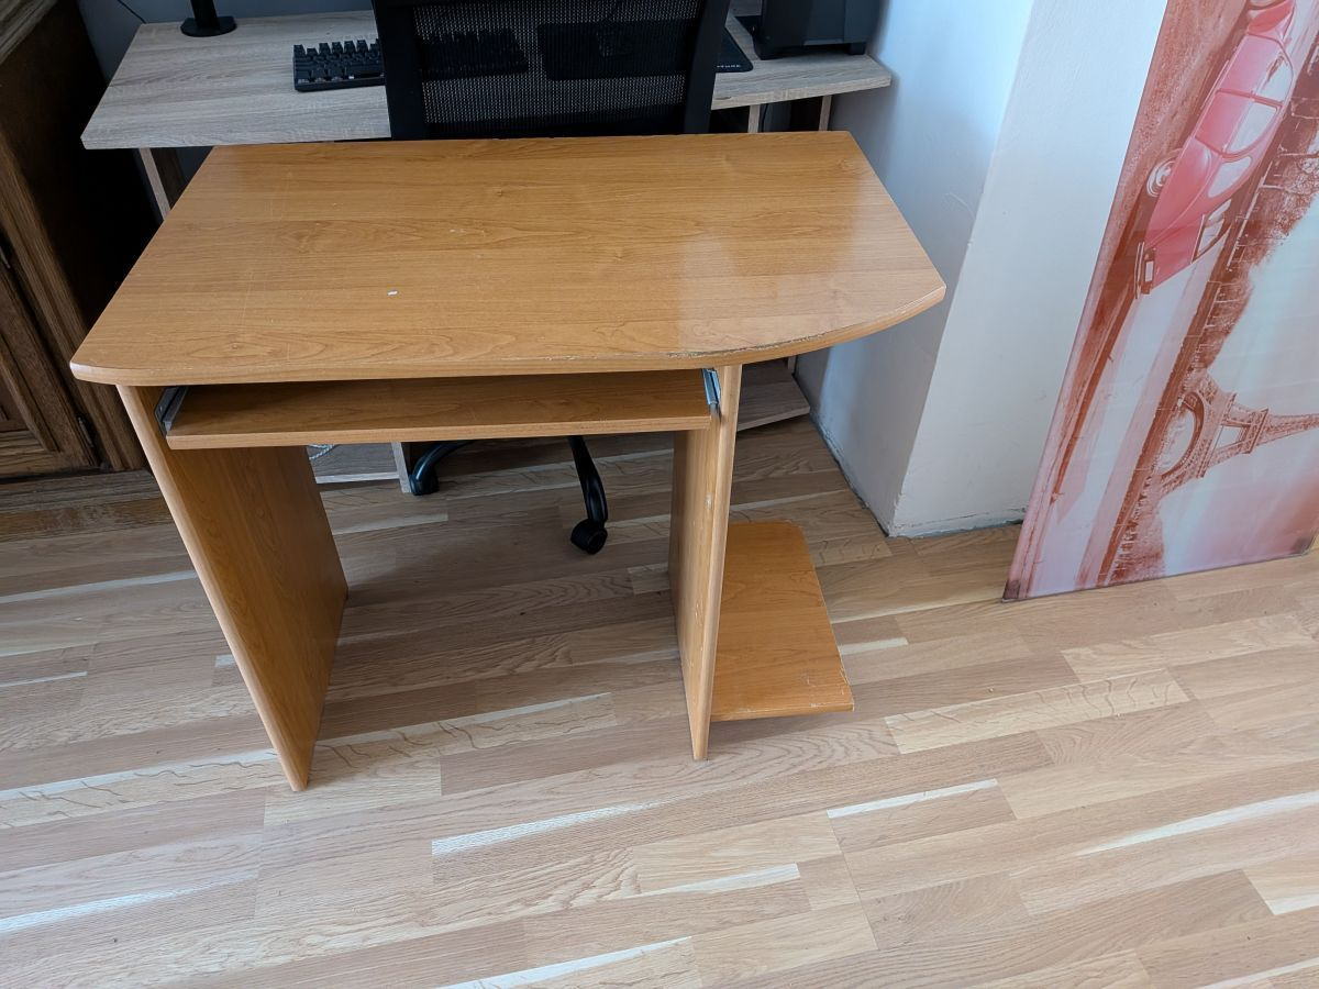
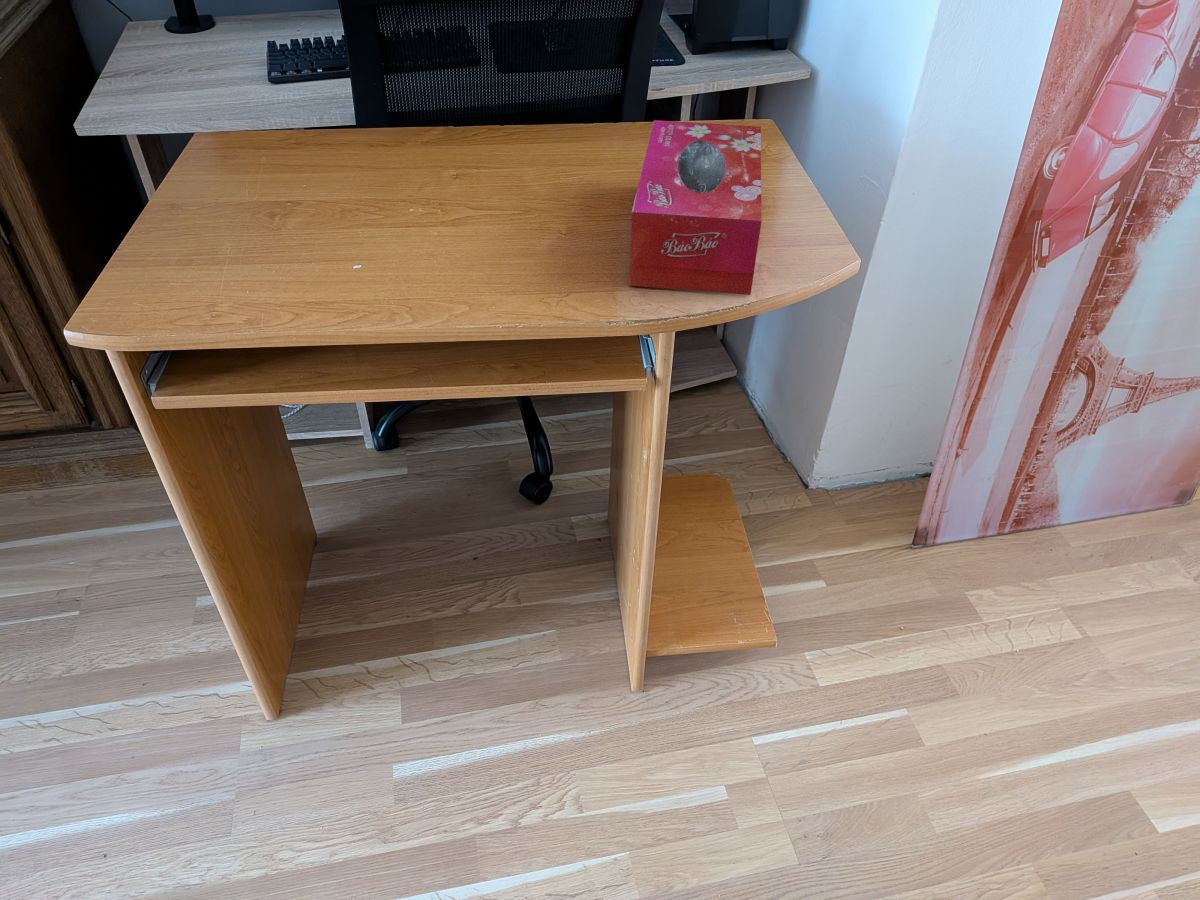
+ tissue box (698, 201)
